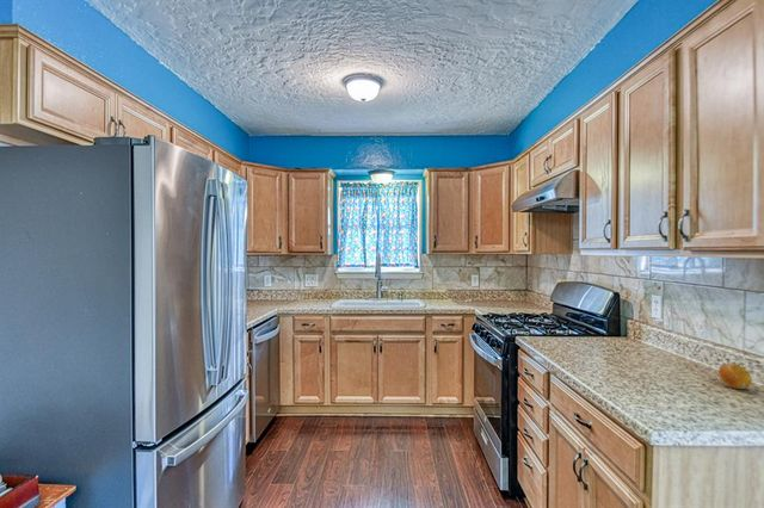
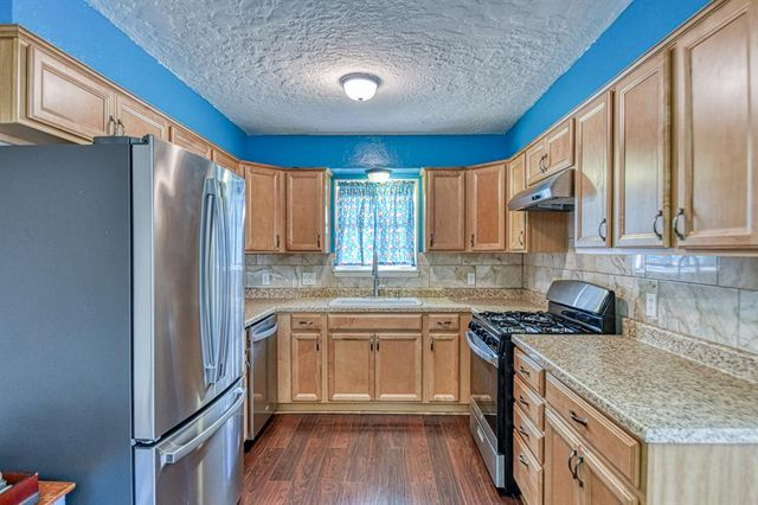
- fruit (734, 376)
